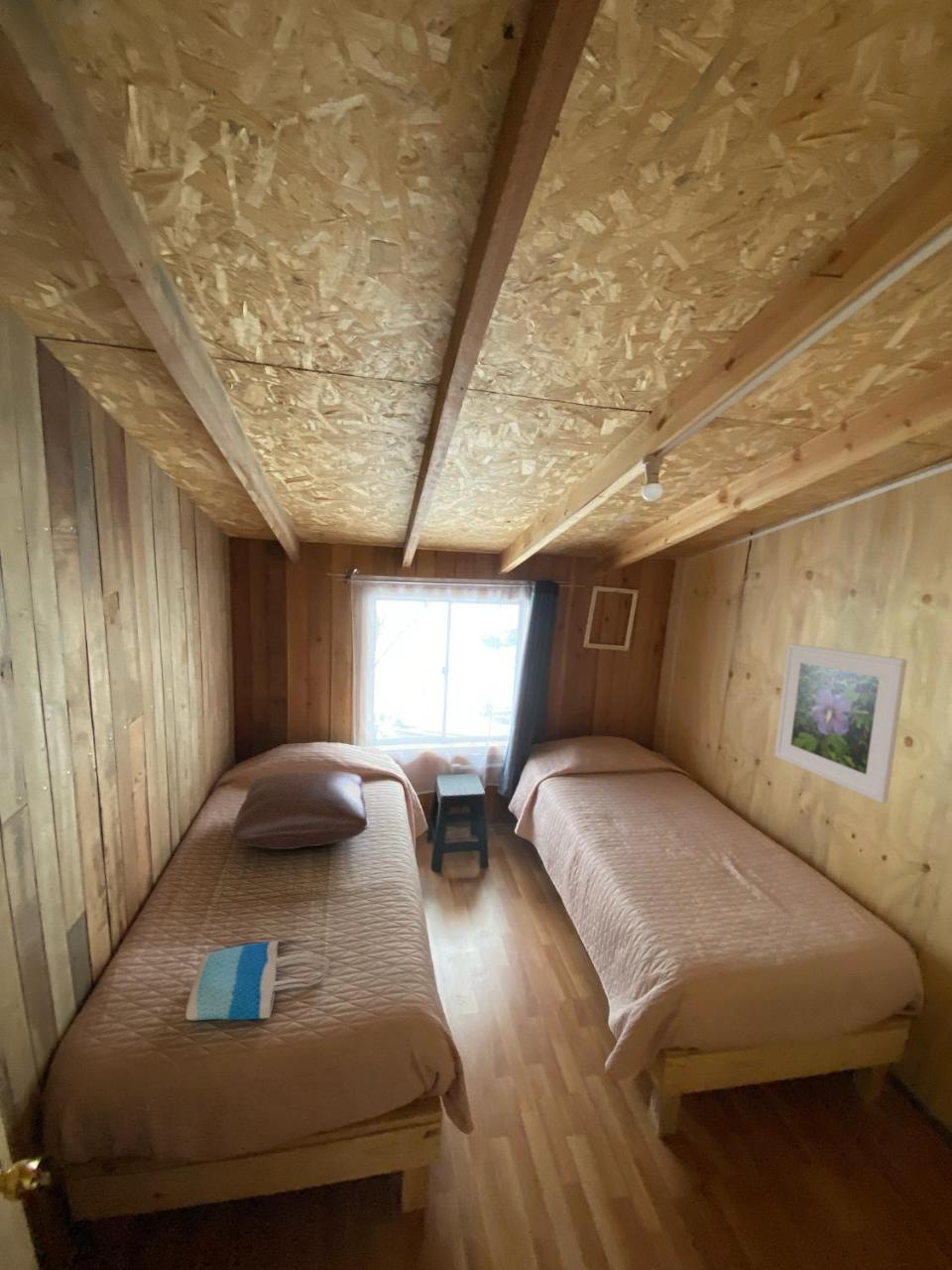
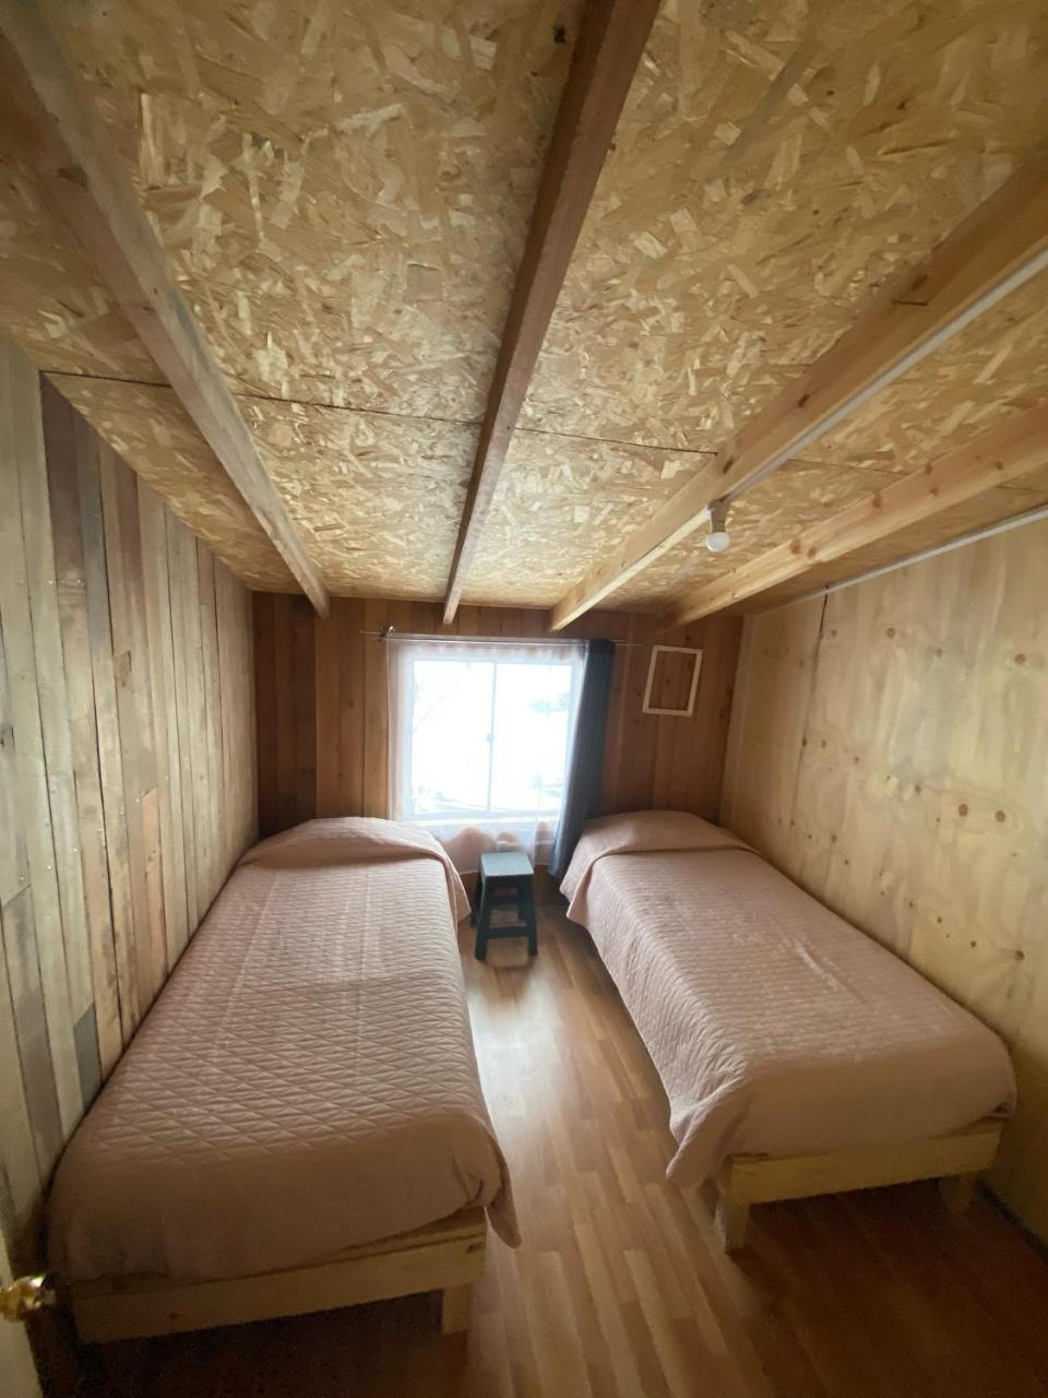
- tote bag (263, 975)
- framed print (831, 713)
- pillow (304, 806)
